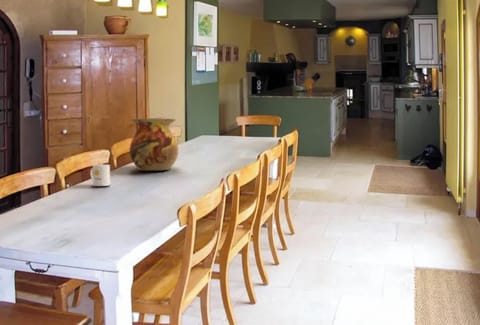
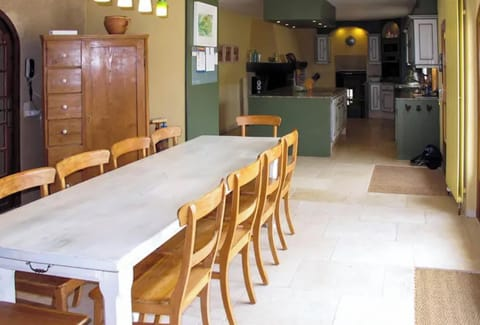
- vase (154, 144)
- mug (99, 175)
